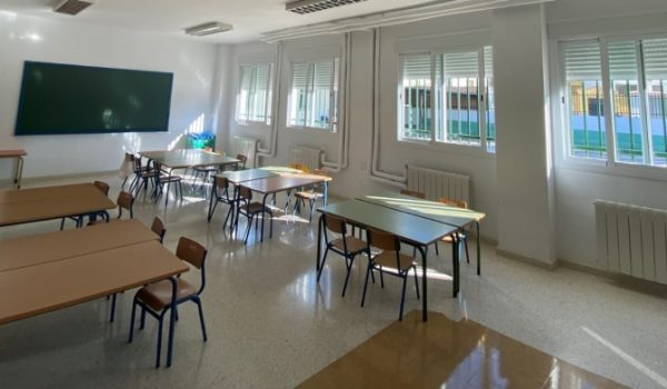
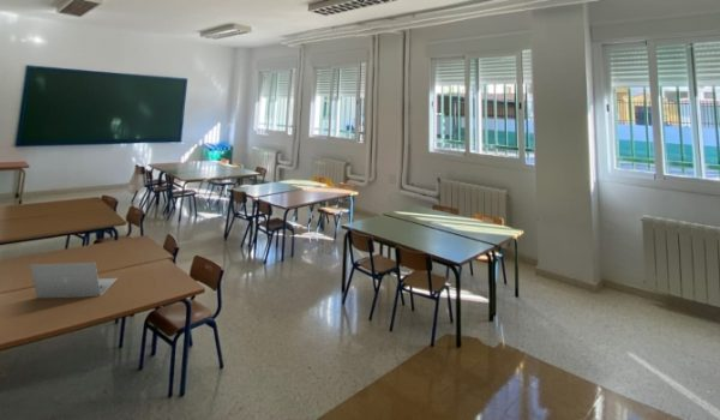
+ laptop (76, 271)
